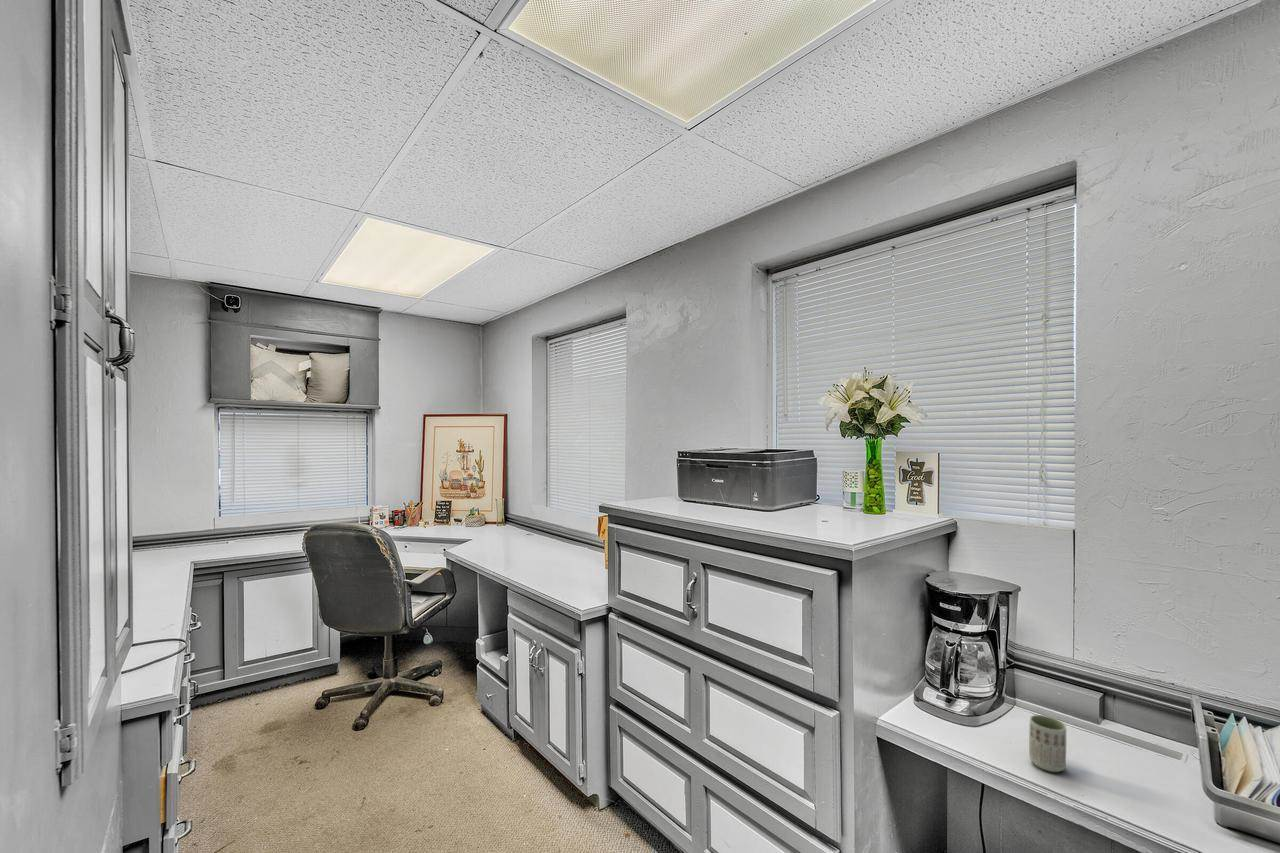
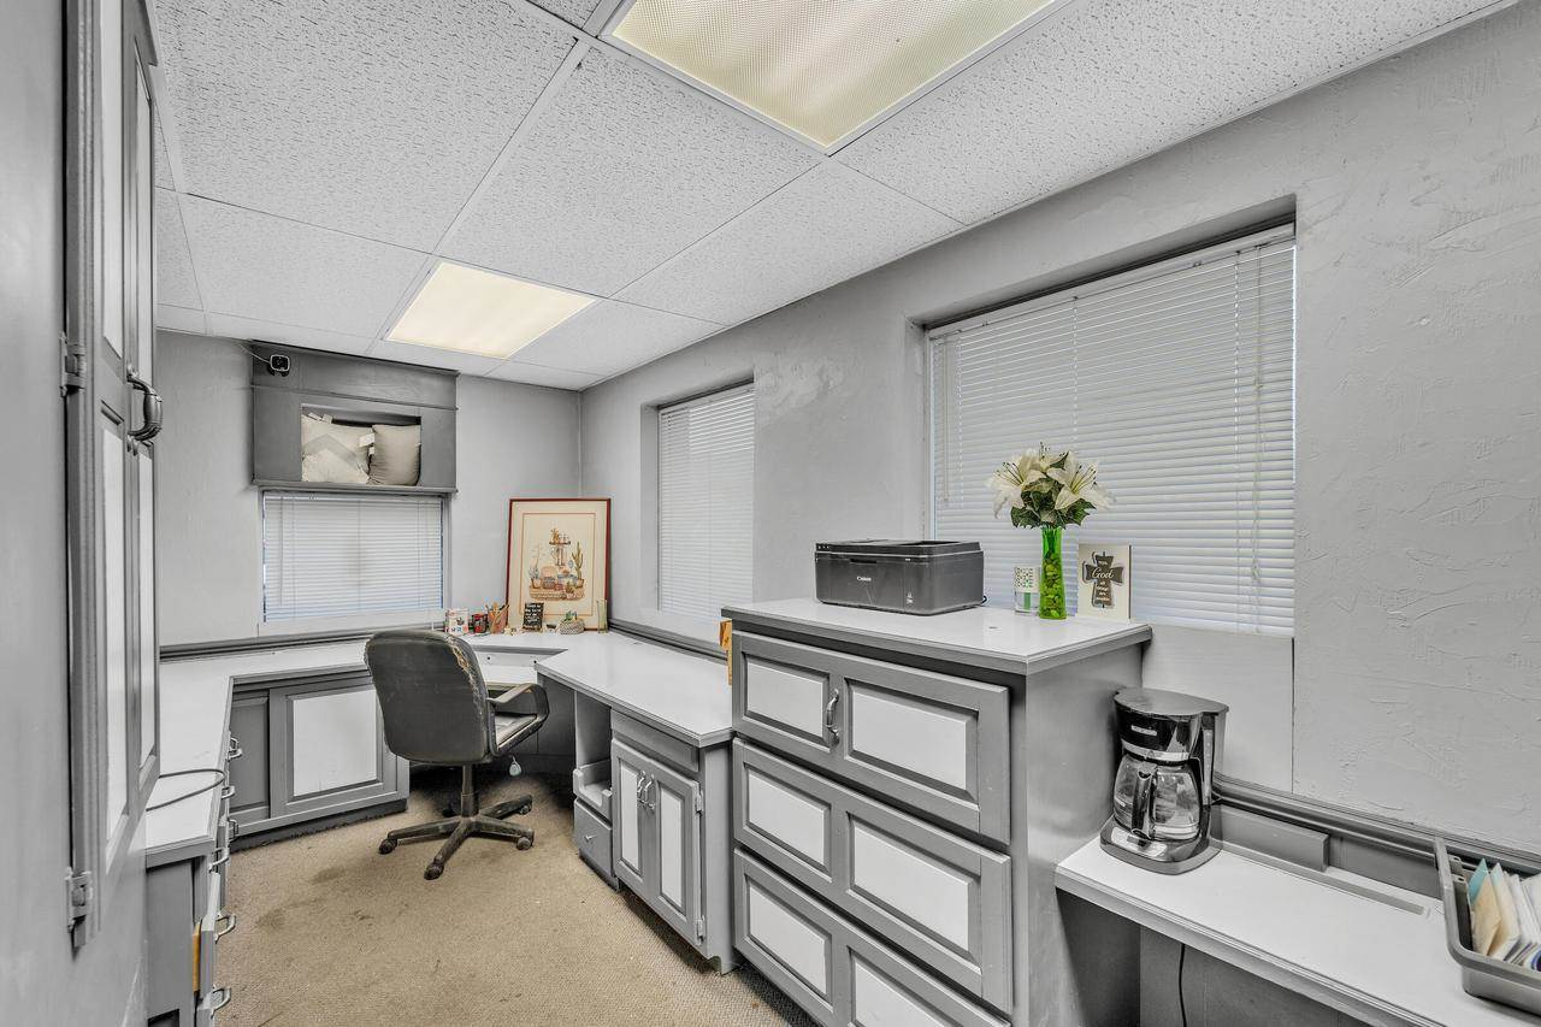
- cup (1047, 743)
